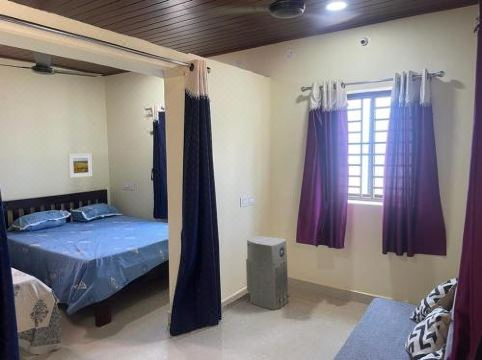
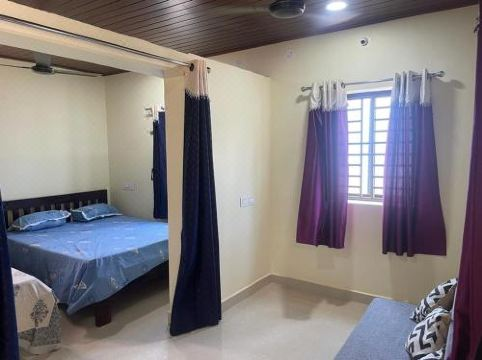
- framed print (80, 165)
- air purifier (266, 270)
